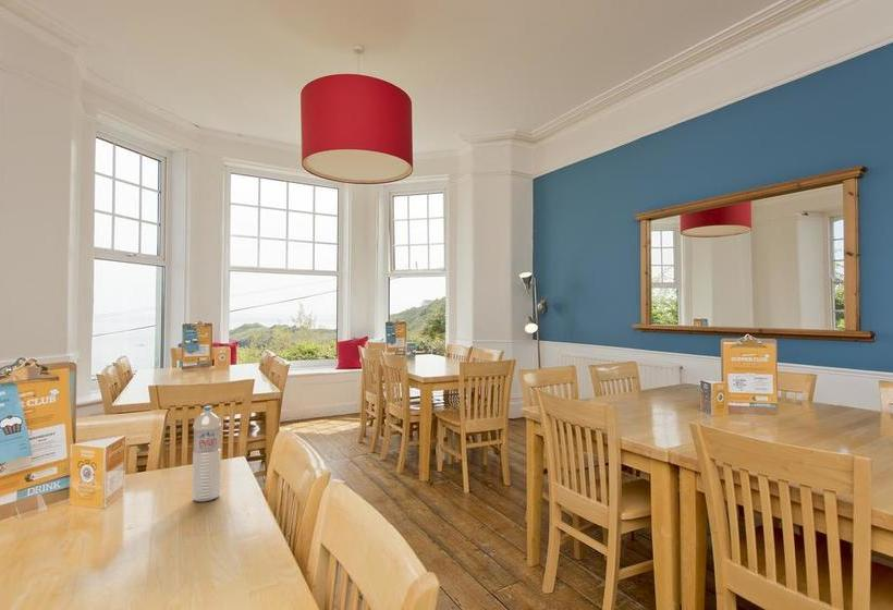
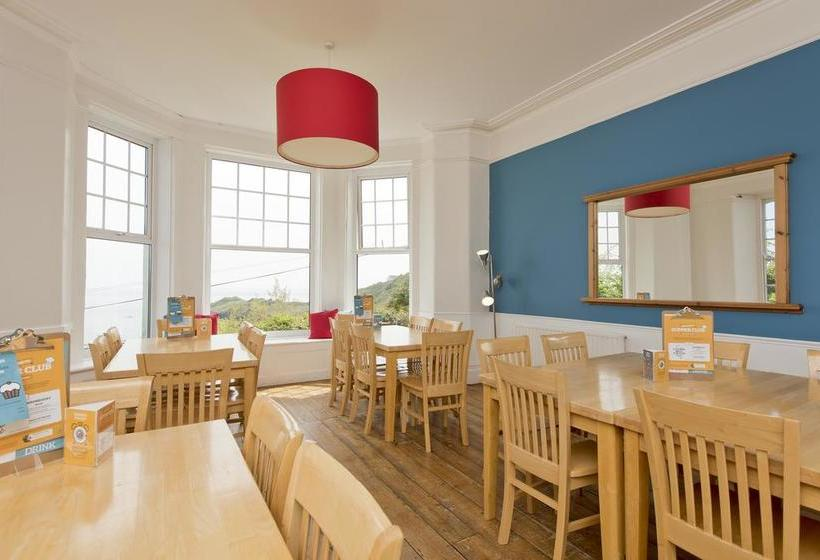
- water bottle (207, 452)
